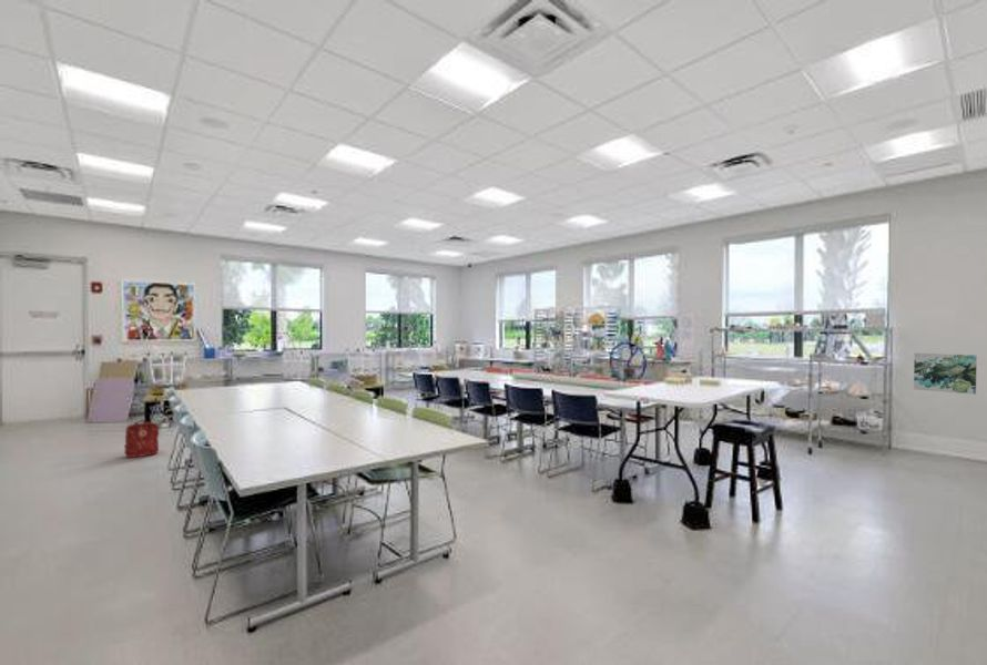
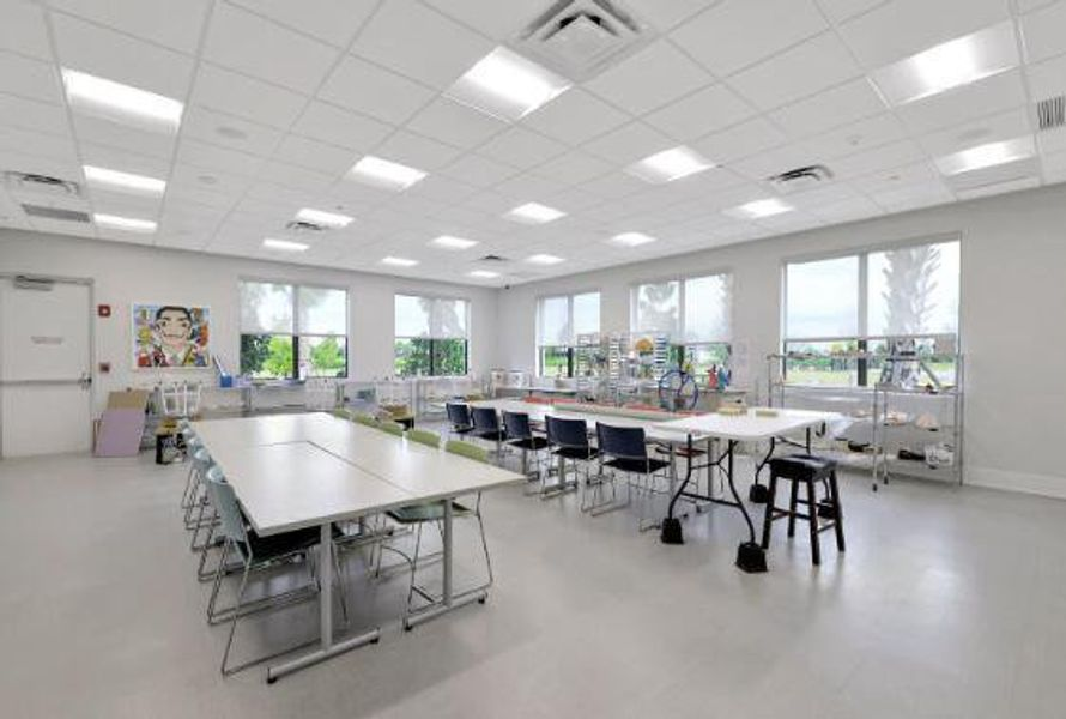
- backpack (141, 437)
- wall art (944, 372)
